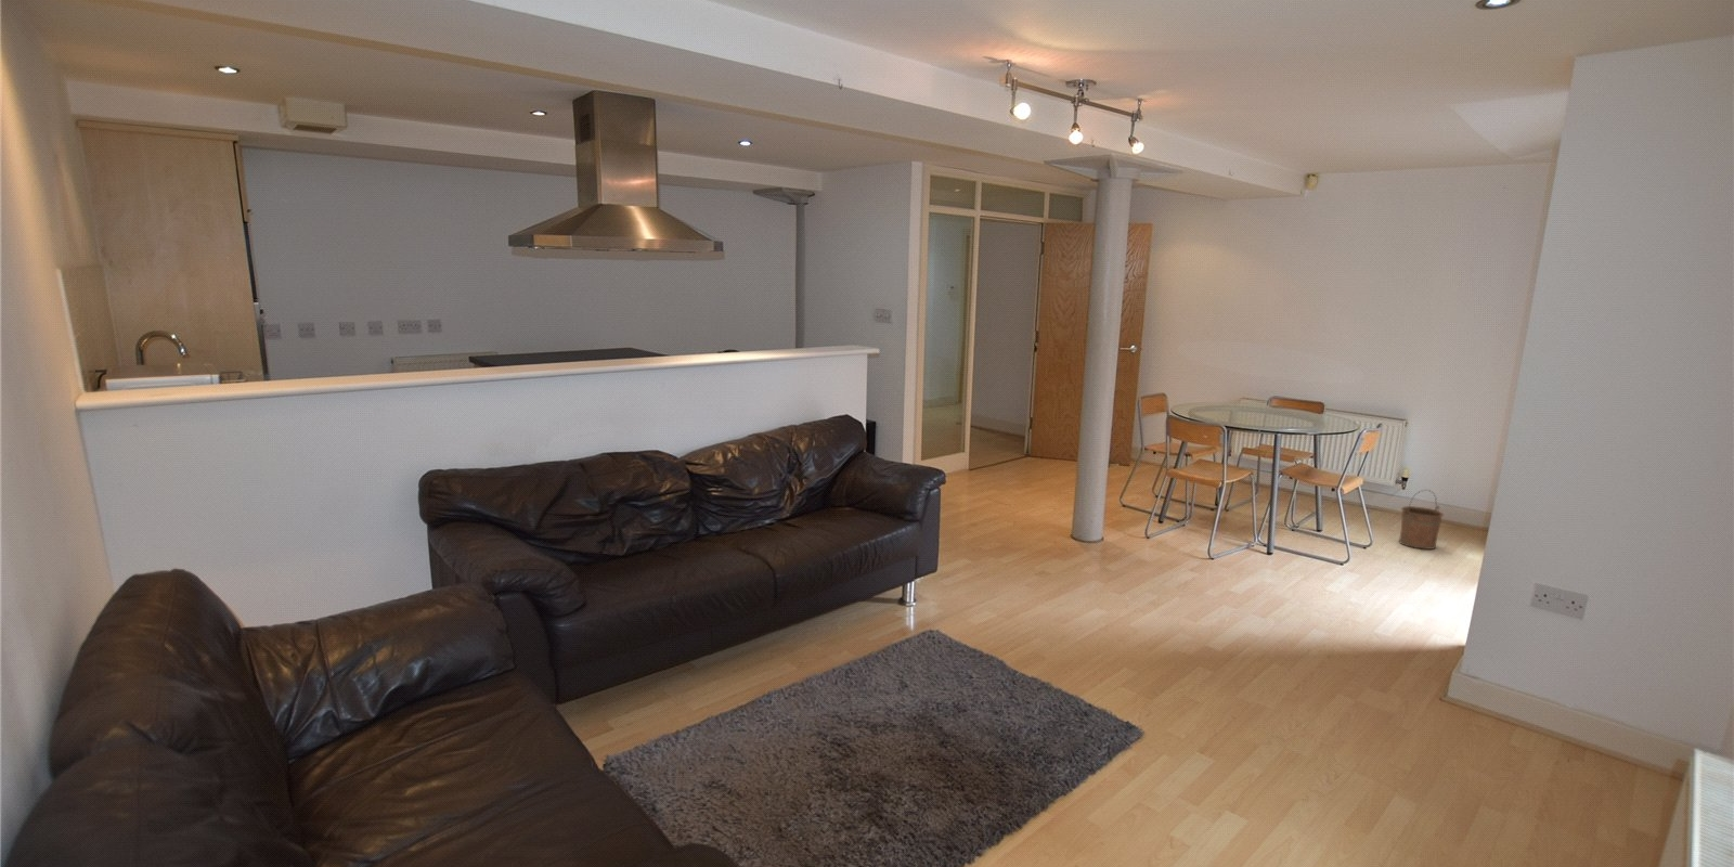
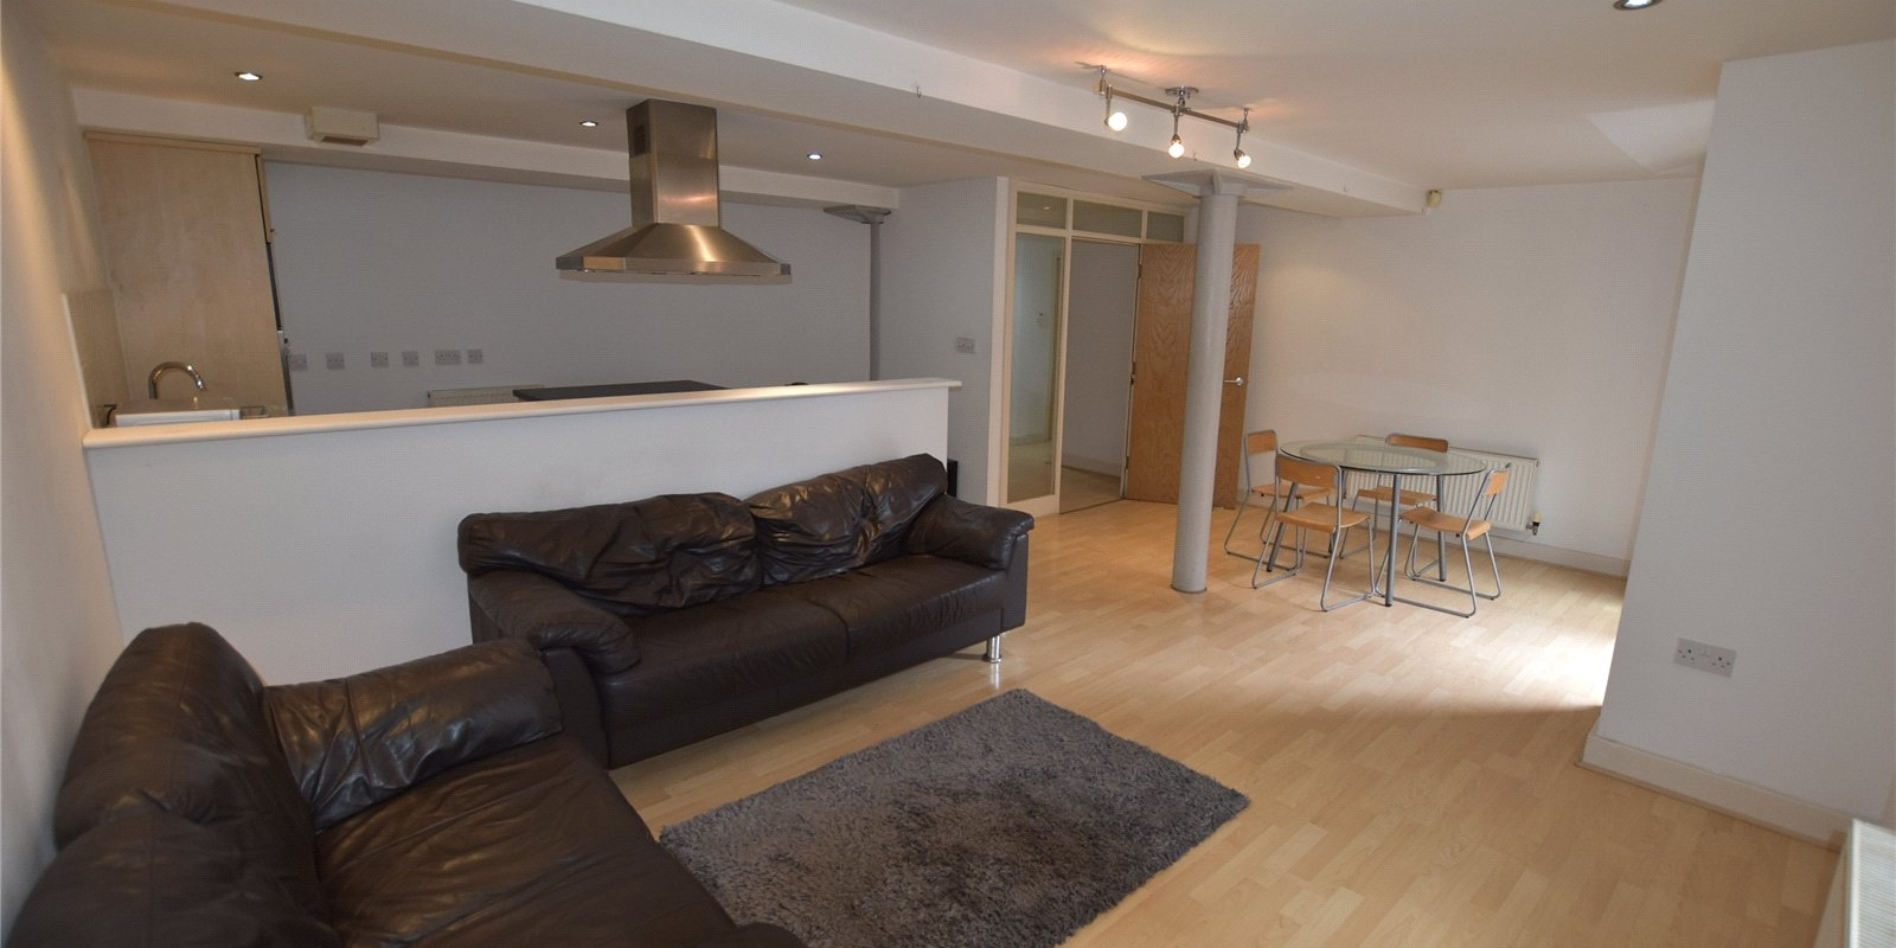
- bucket (1421, 516)
